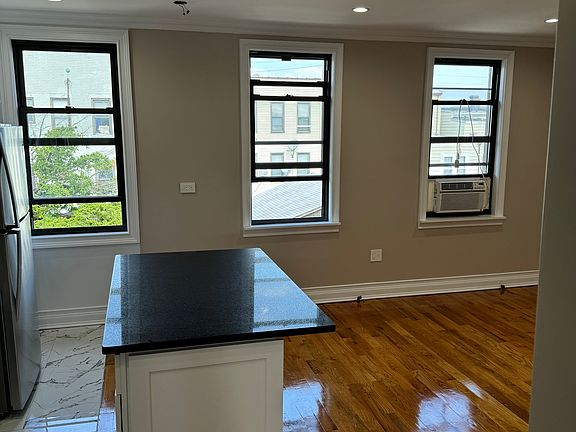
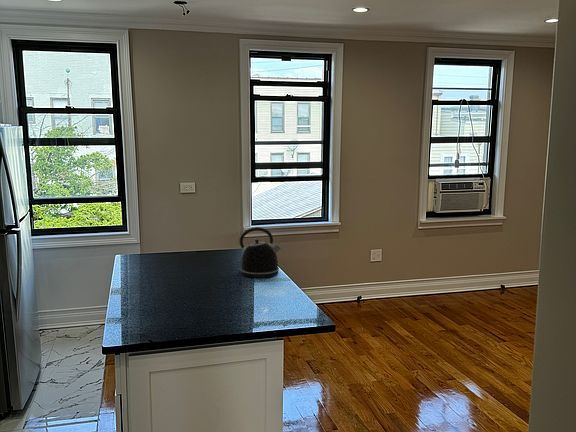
+ kettle (259, 250)
